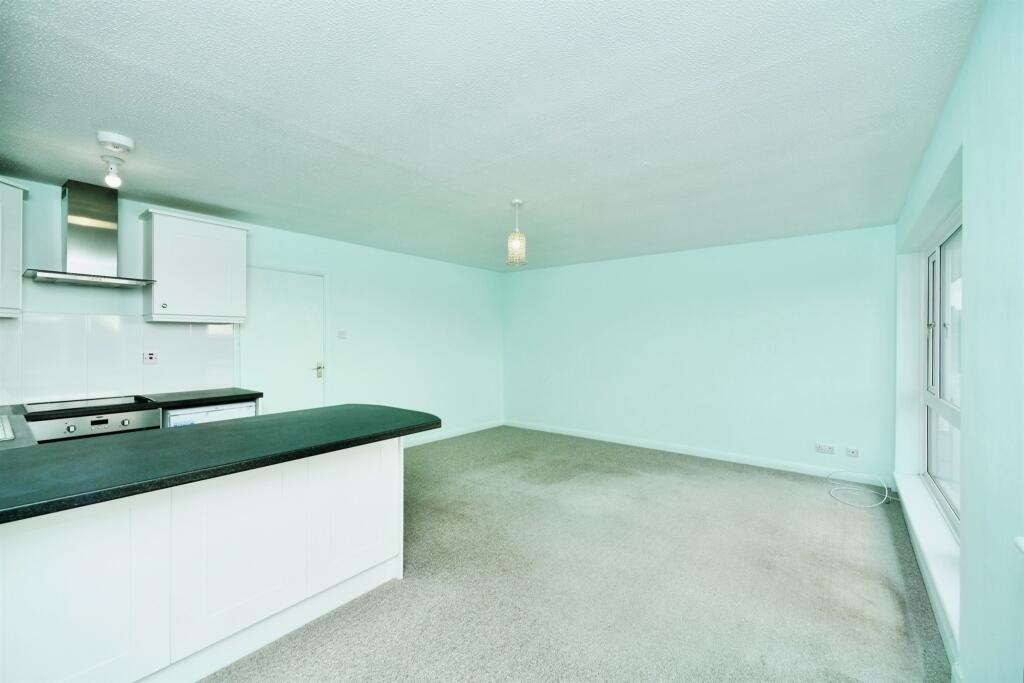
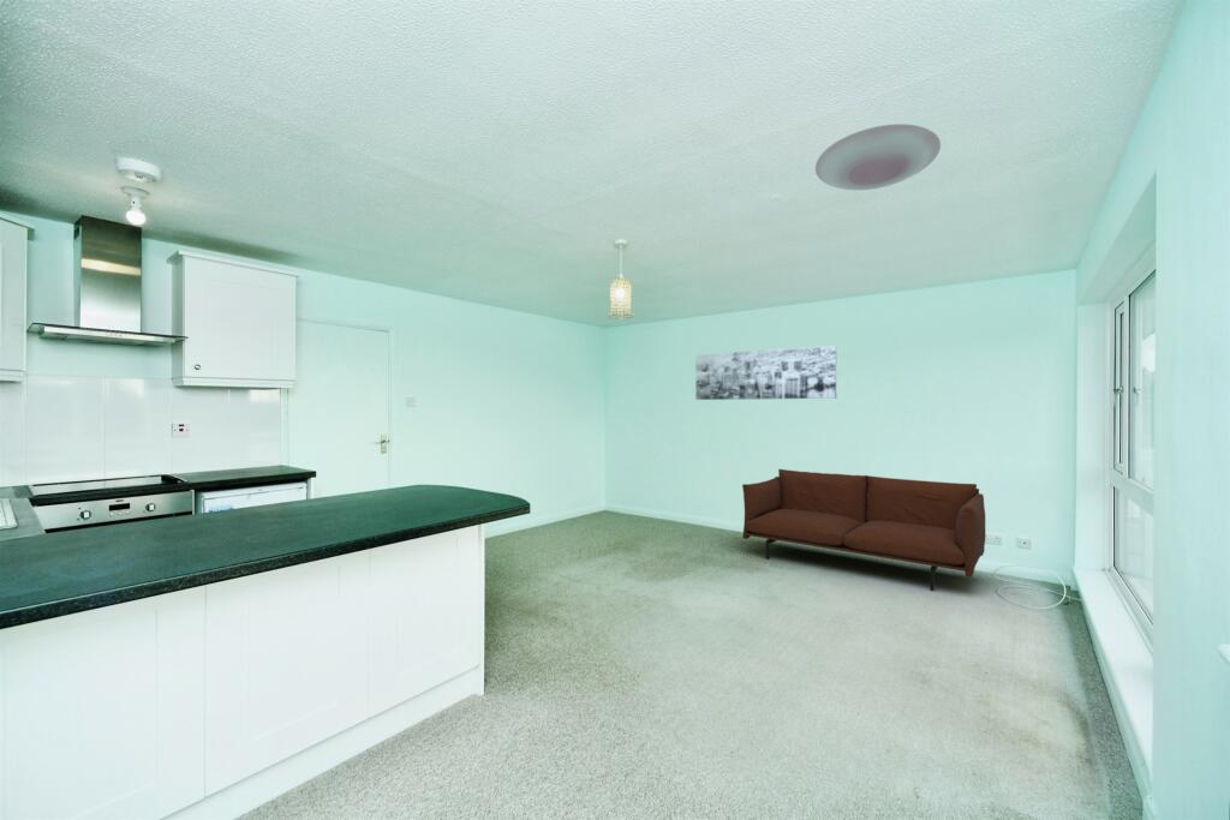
+ sofa (855, 520)
+ ceiling light (874, 167)
+ wall art (760, 375)
